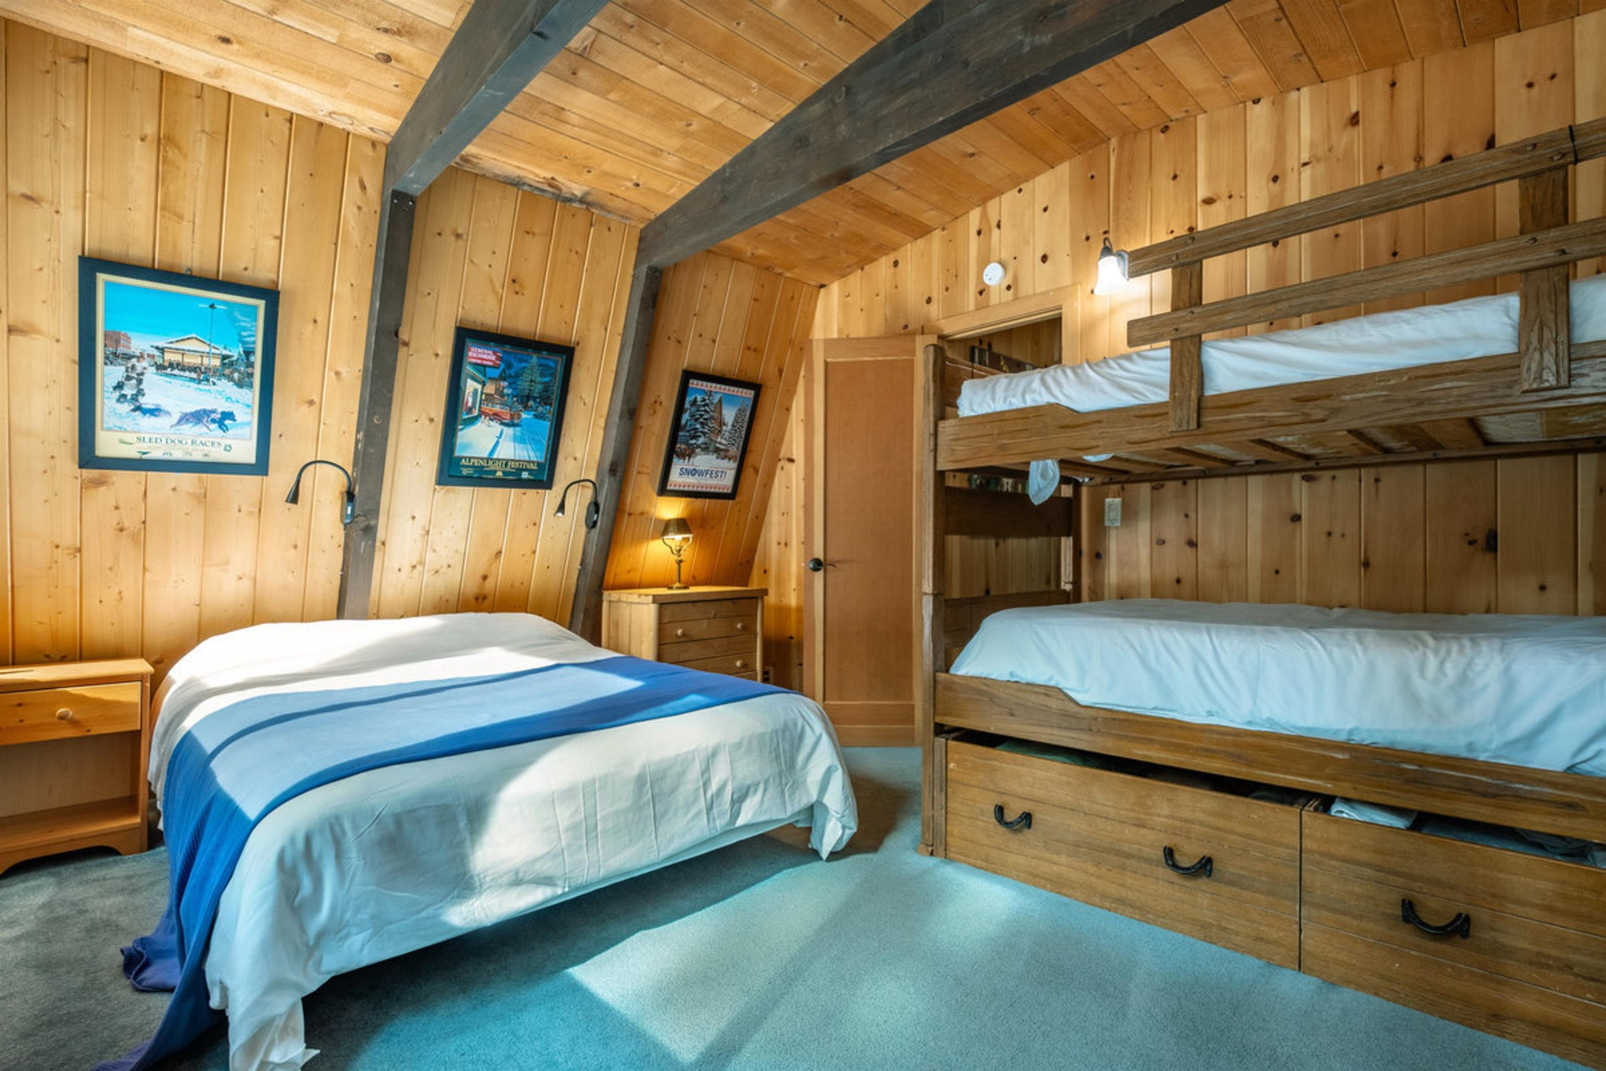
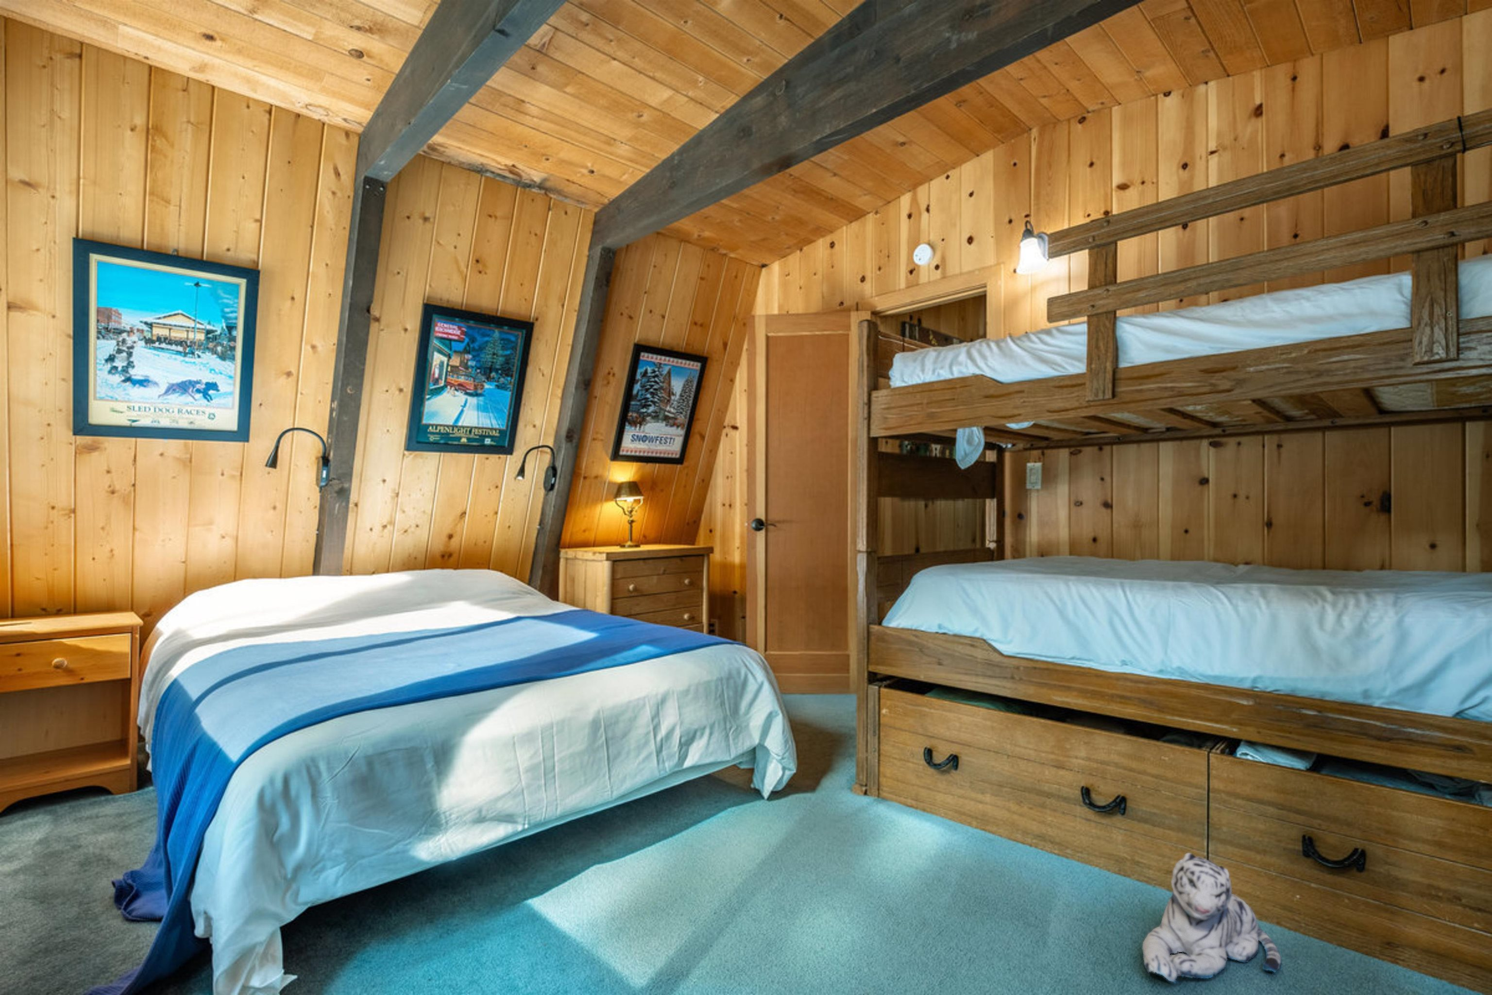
+ plush toy (1212, 907)
